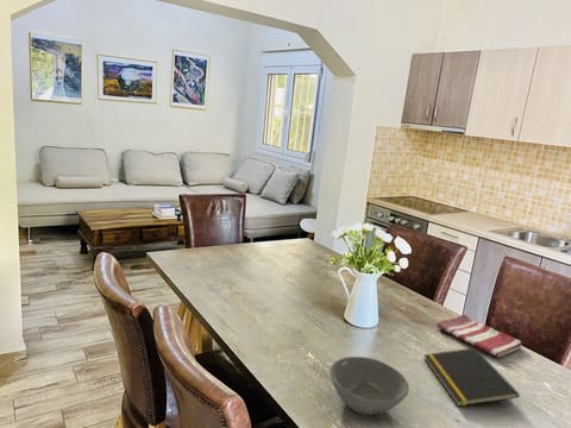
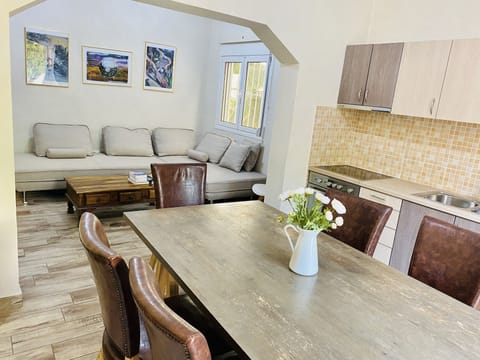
- notepad (466, 373)
- bowl (366, 390)
- dish towel (478, 333)
